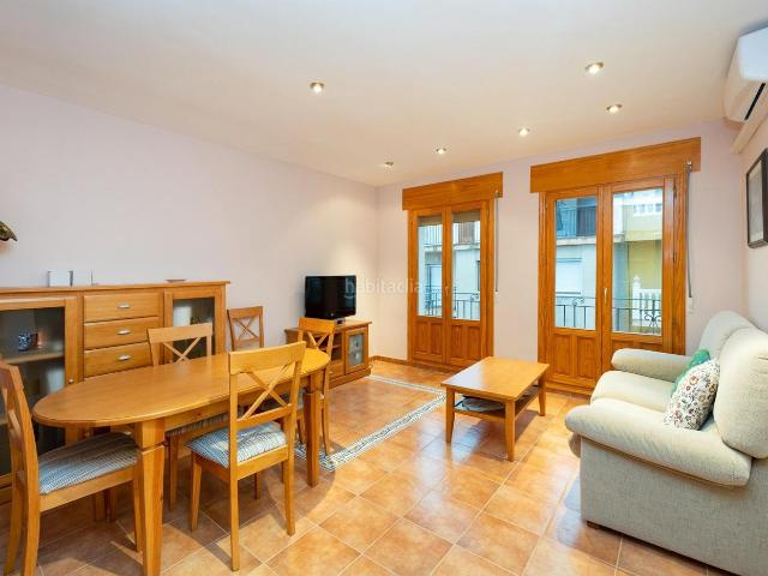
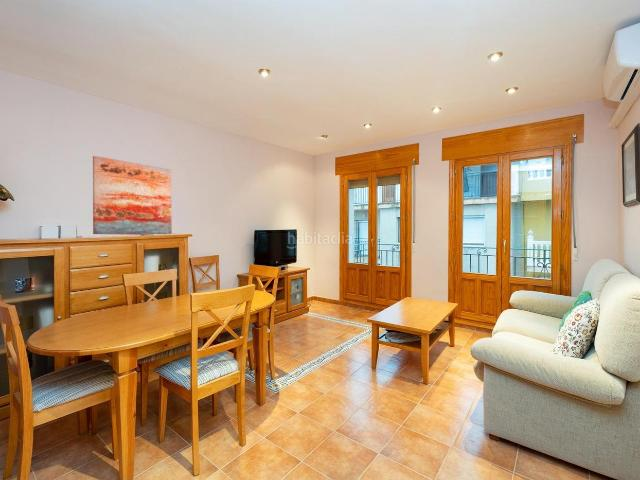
+ wall art (135, 198)
